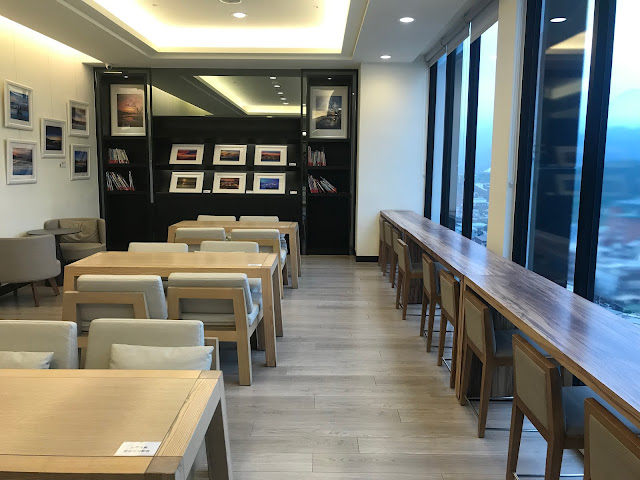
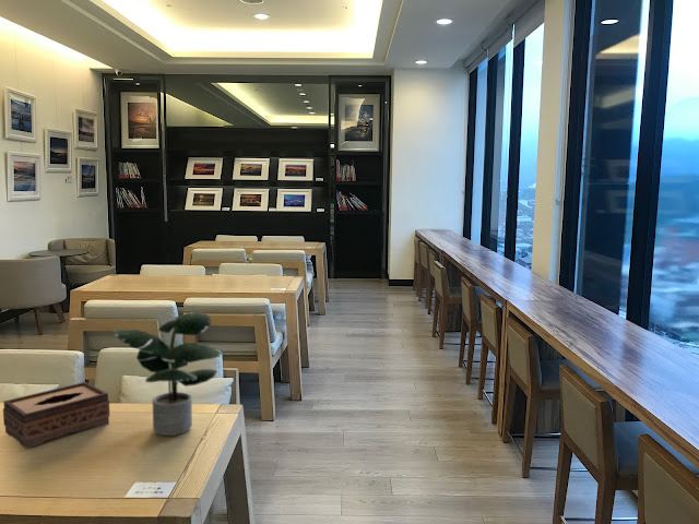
+ tissue box (57, 412)
+ potted plant (177, 376)
